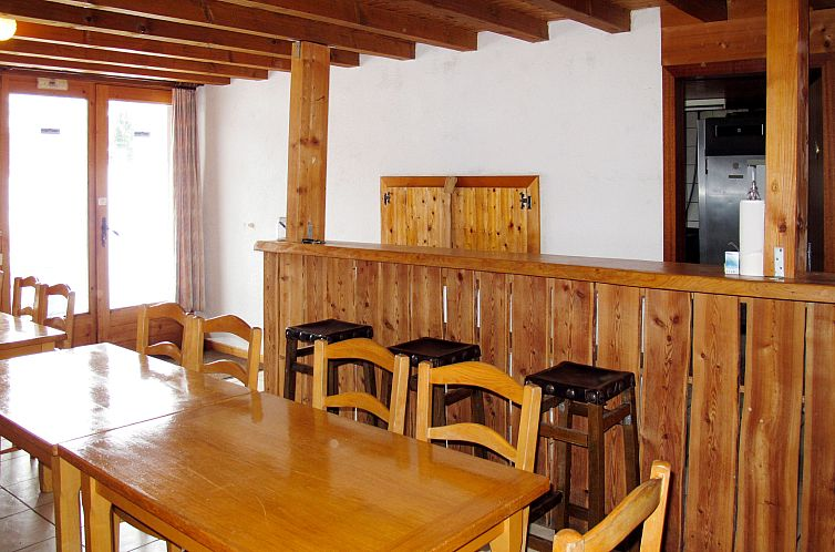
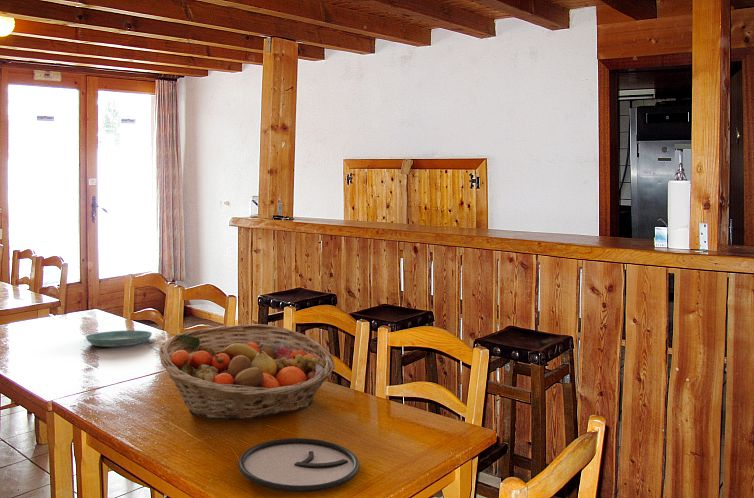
+ saucer (119, 338)
+ fruit basket (249, 368)
+ plate (299, 462)
